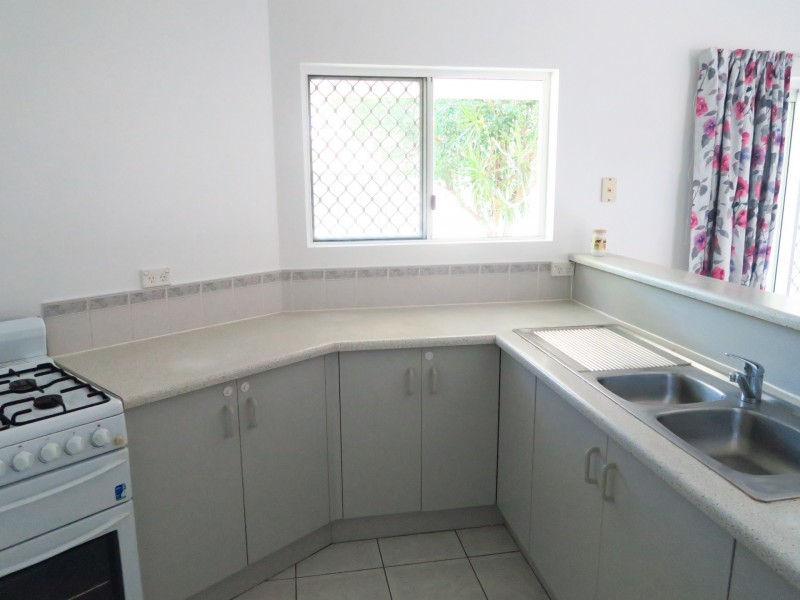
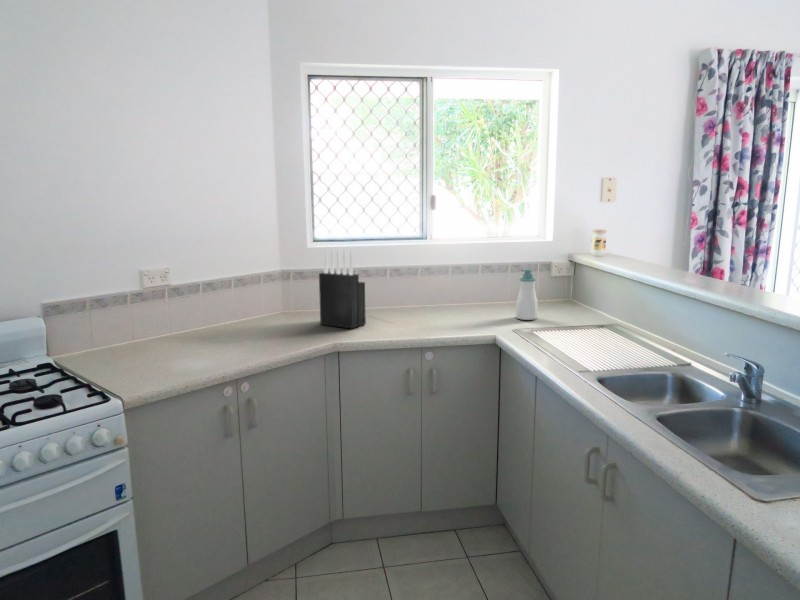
+ knife block (343, 285)
+ soap bottle (527, 294)
